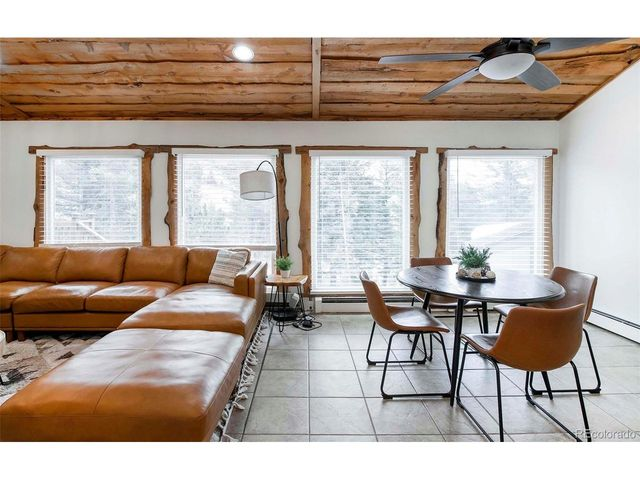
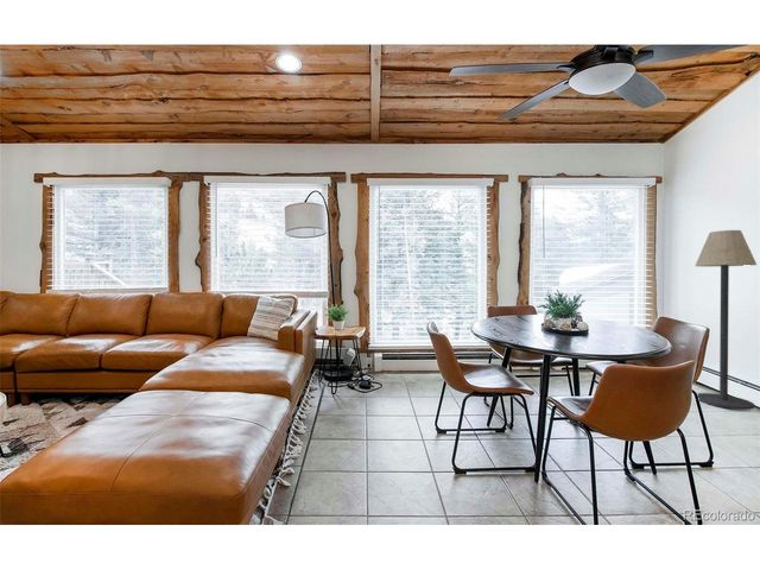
+ floor lamp (723, 316)
